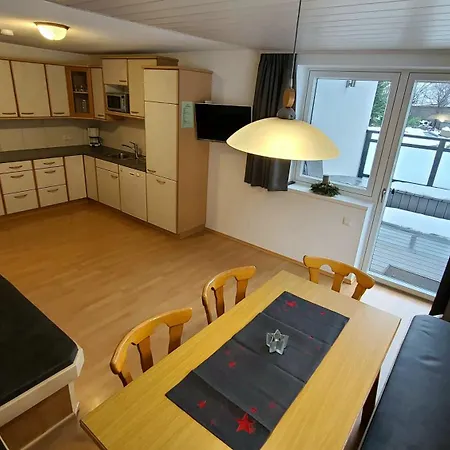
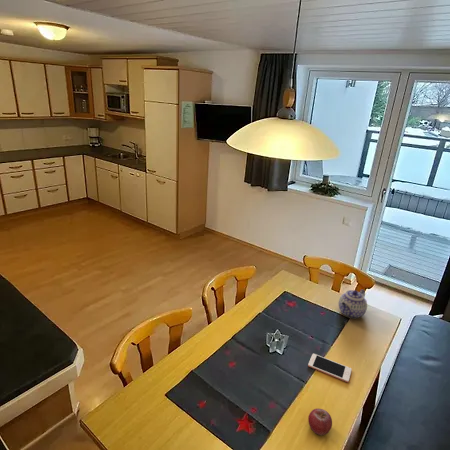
+ cell phone (329, 367)
+ teapot (353, 302)
+ fruit (320, 420)
